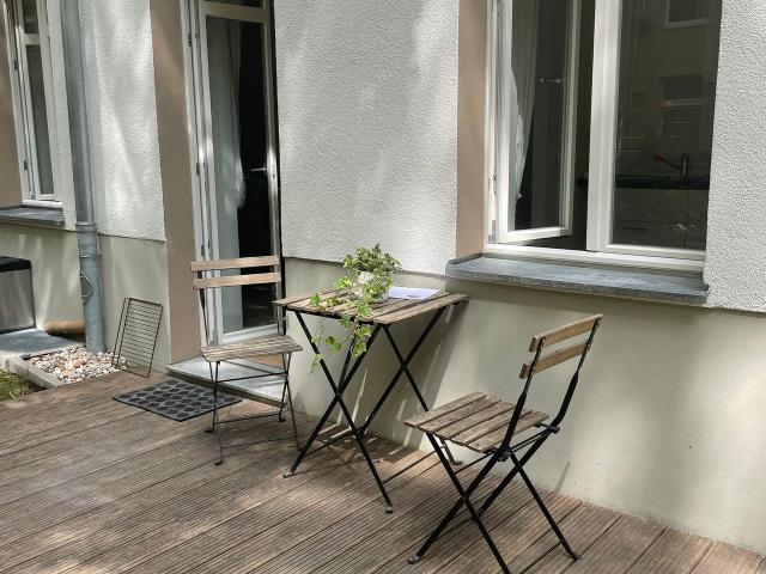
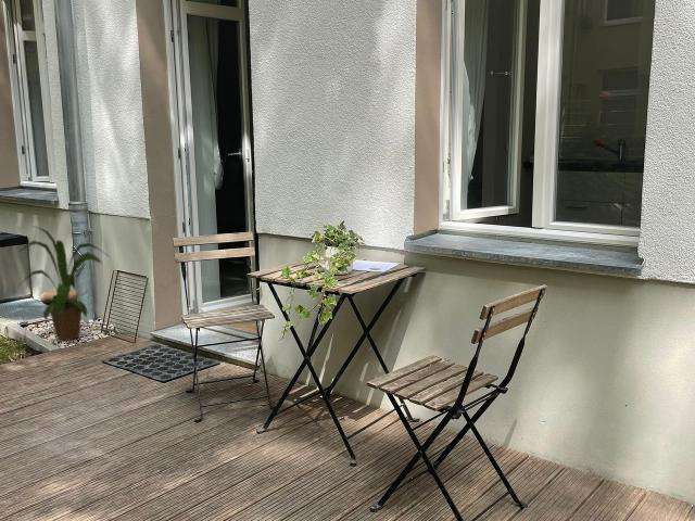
+ house plant (67, 284)
